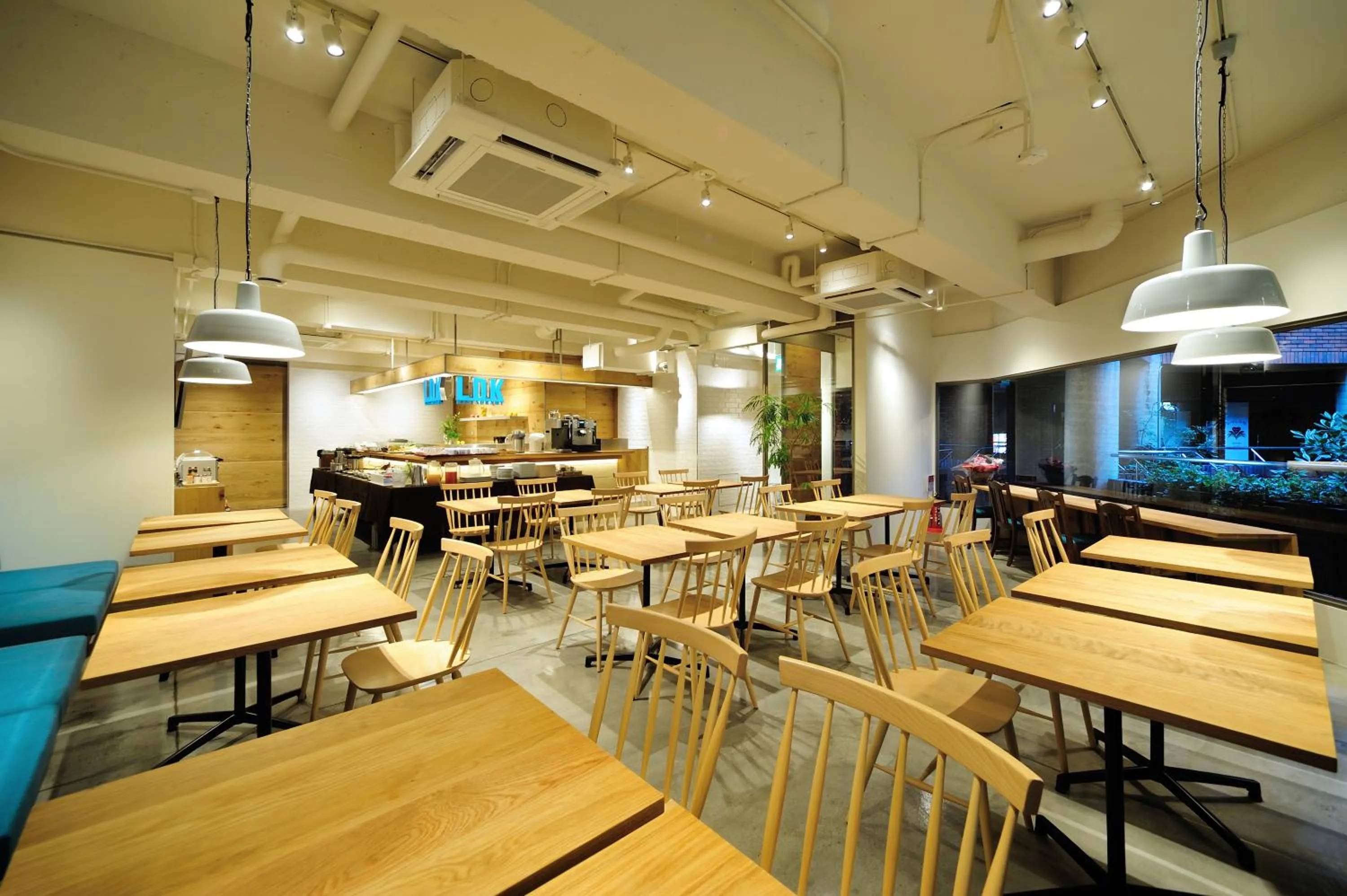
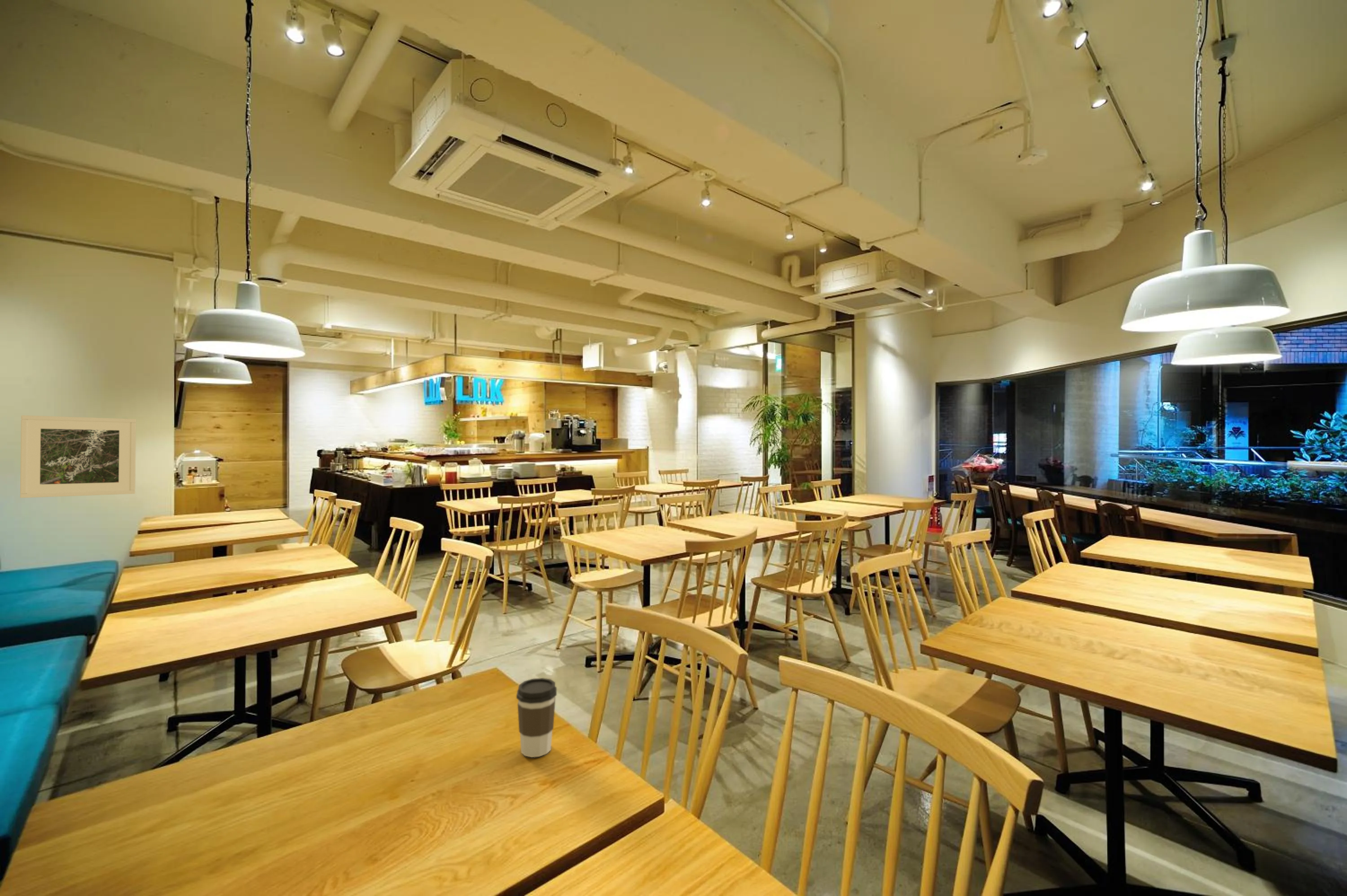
+ coffee cup (537, 717)
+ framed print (81, 456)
